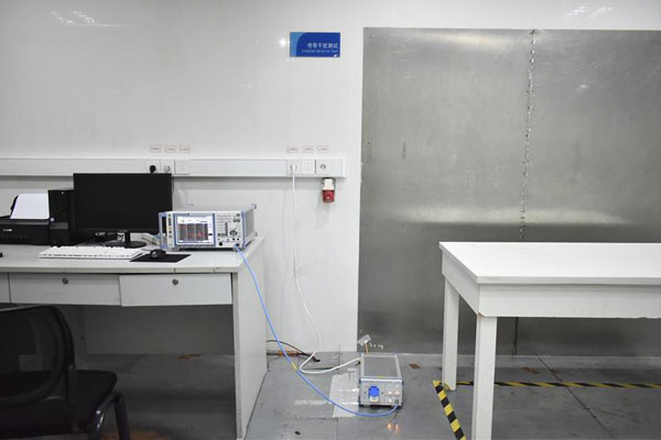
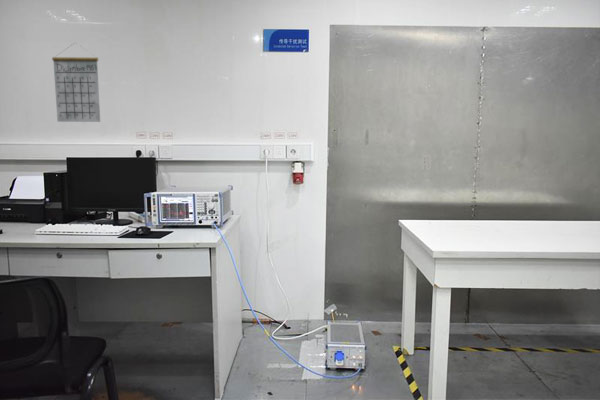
+ calendar (76, 82)
